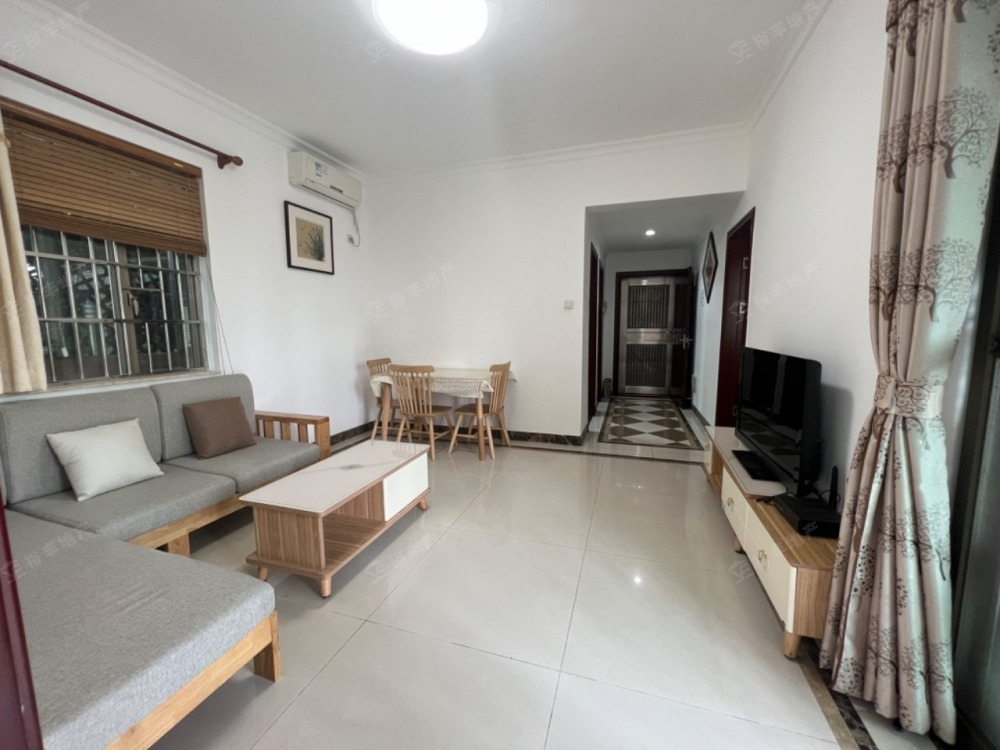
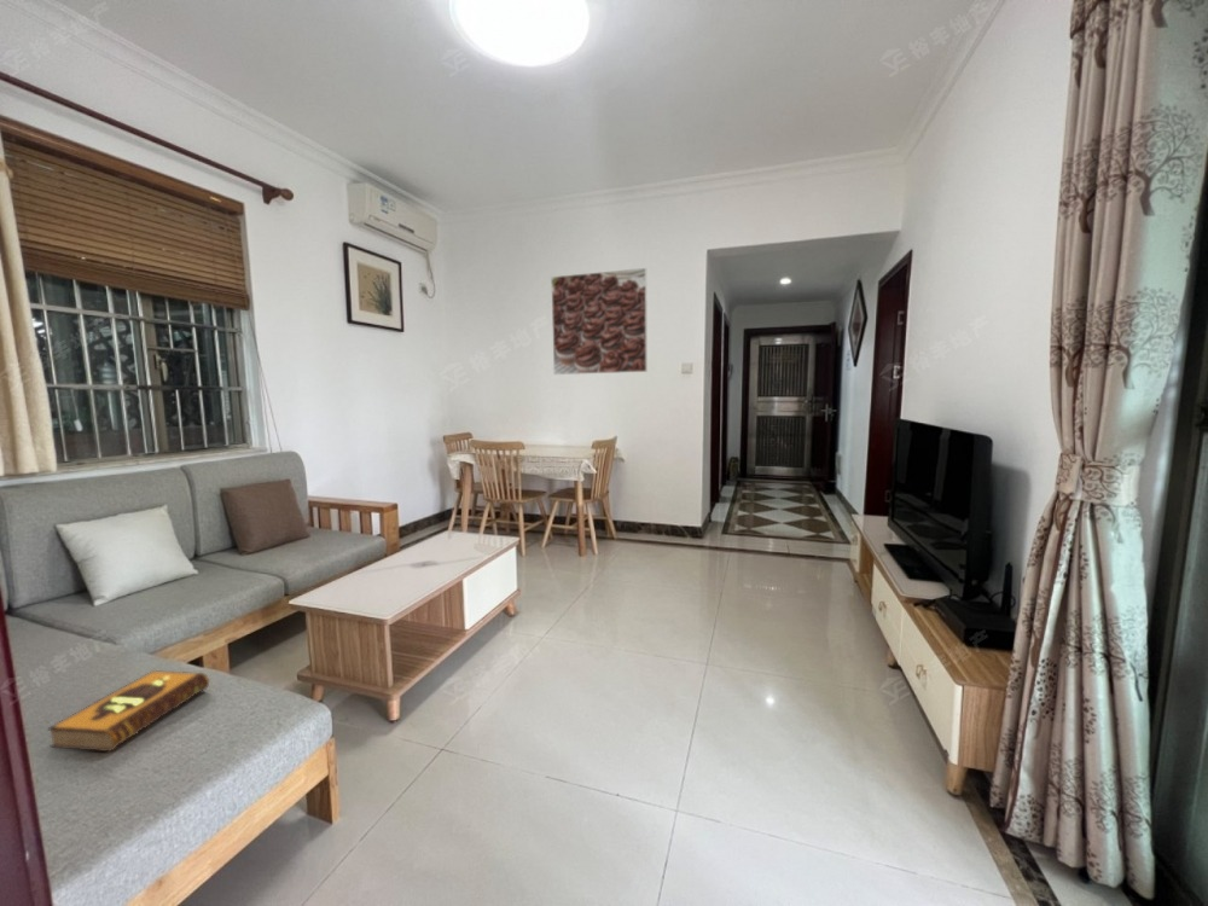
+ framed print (598, 323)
+ hardback book (135, 707)
